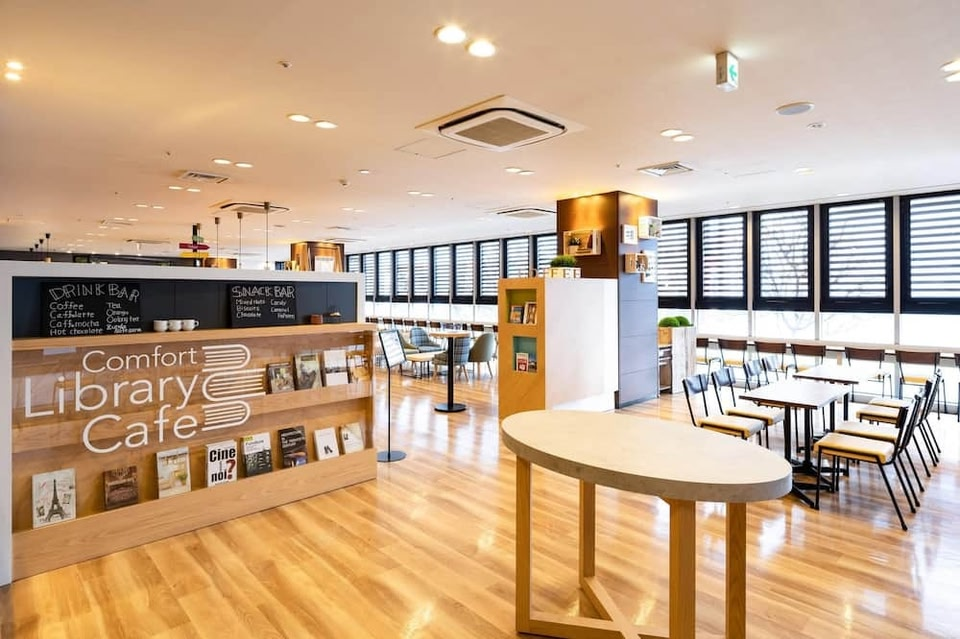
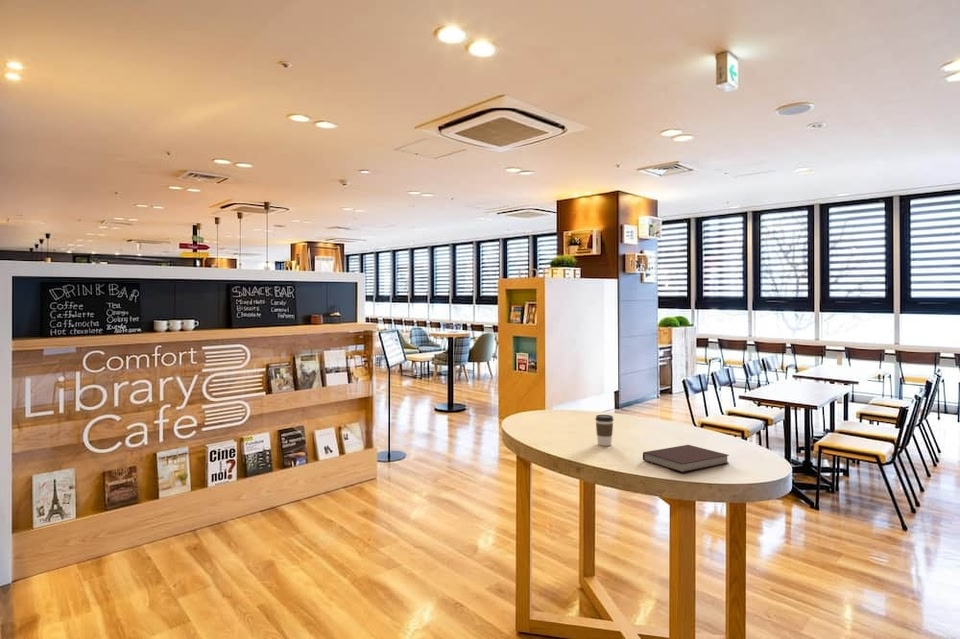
+ coffee cup (604, 430)
+ notebook (685, 457)
